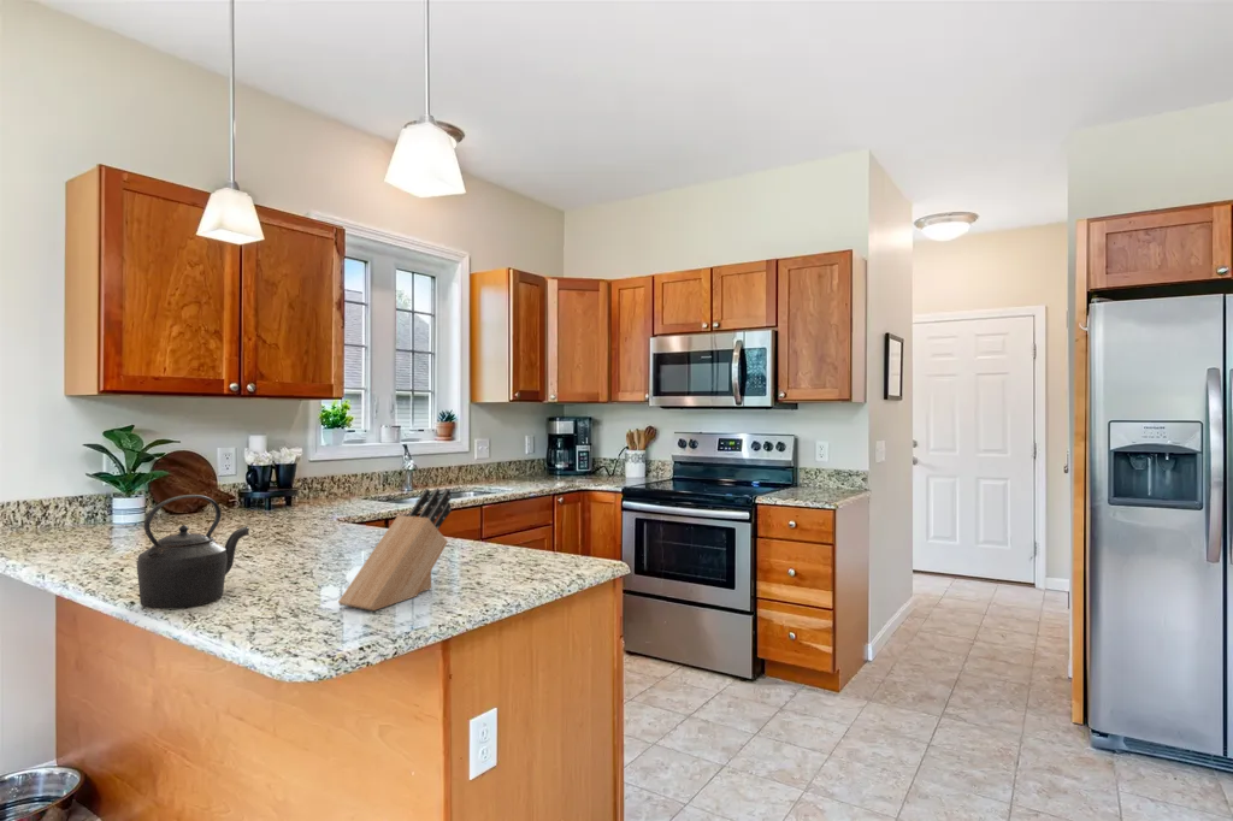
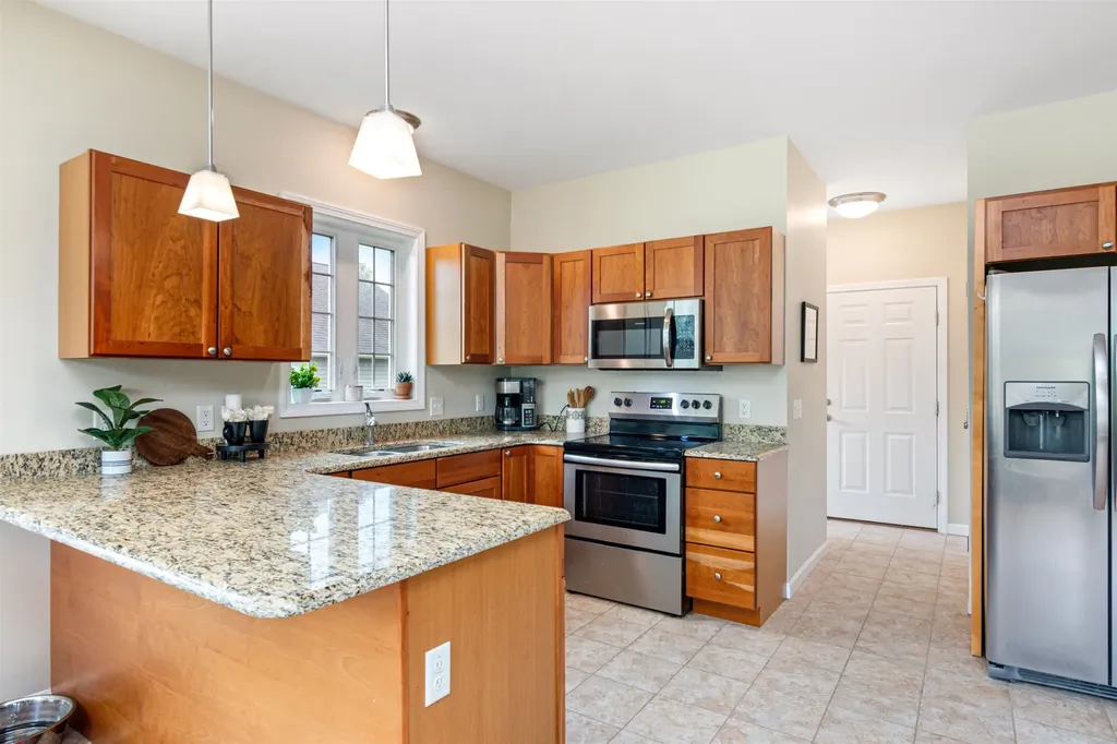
- kettle (200, 543)
- knife block (402, 543)
